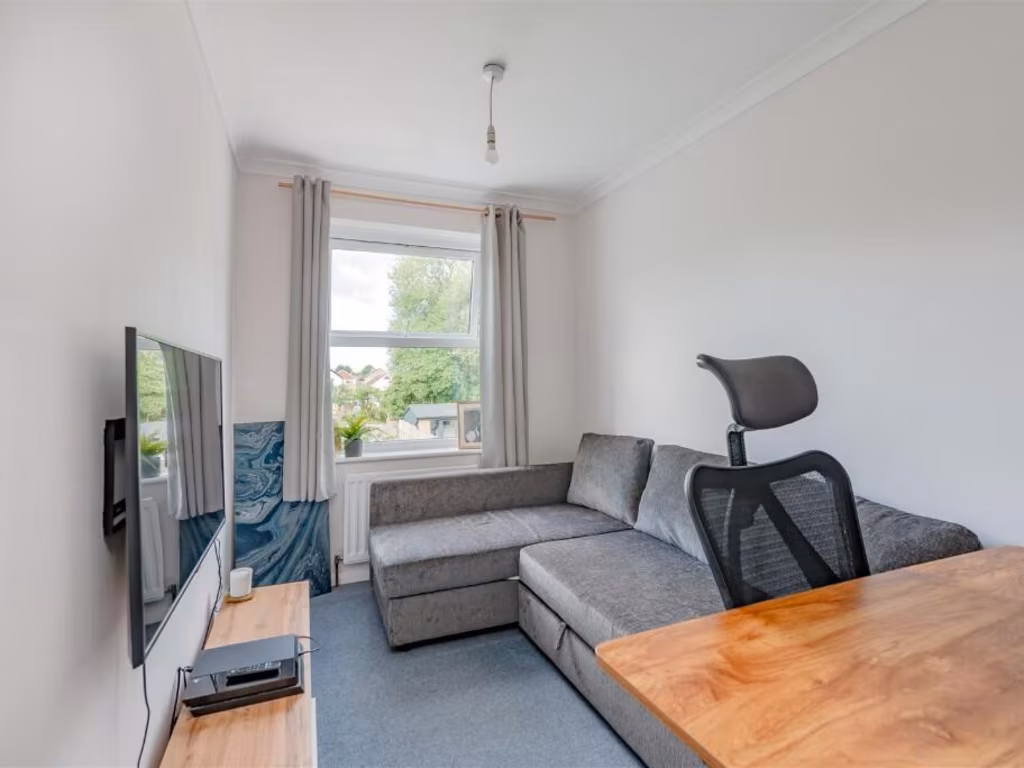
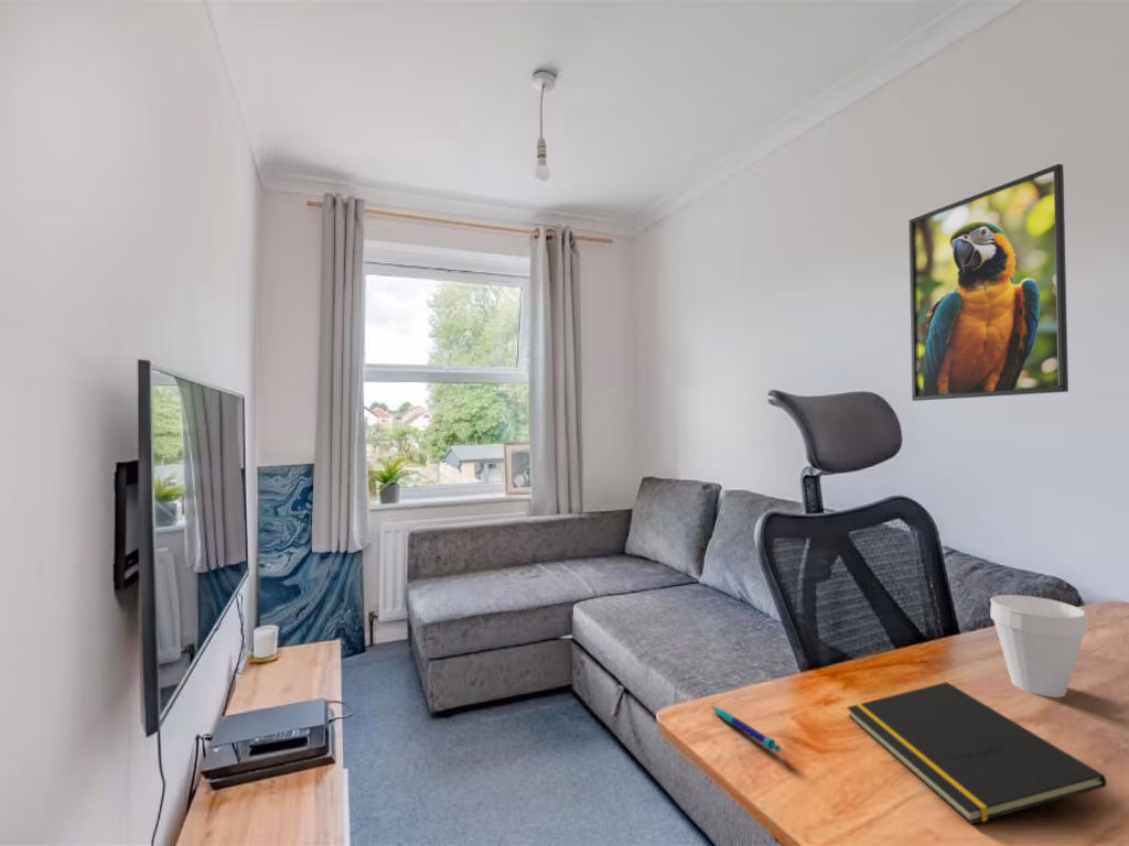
+ notepad (957, 740)
+ pen (742, 725)
+ cup (1036, 646)
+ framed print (979, 295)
